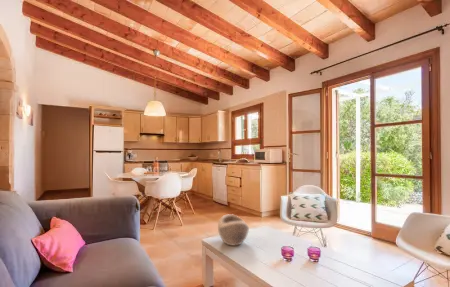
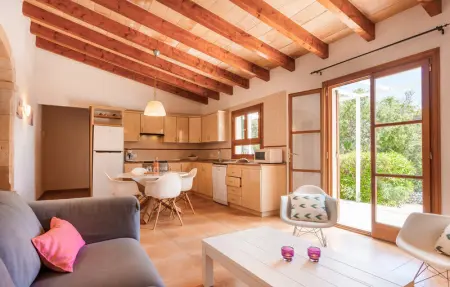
- decorative bowl (233, 229)
